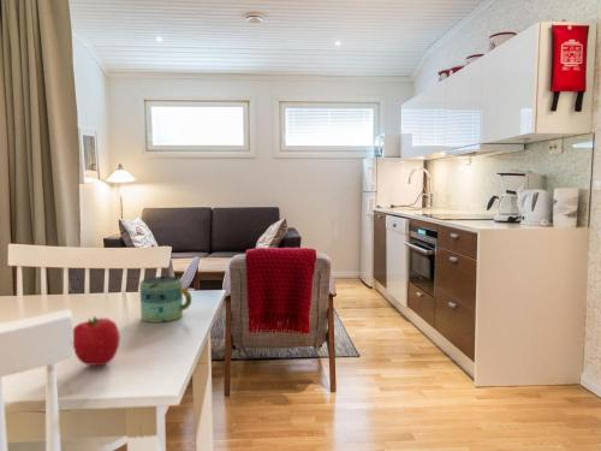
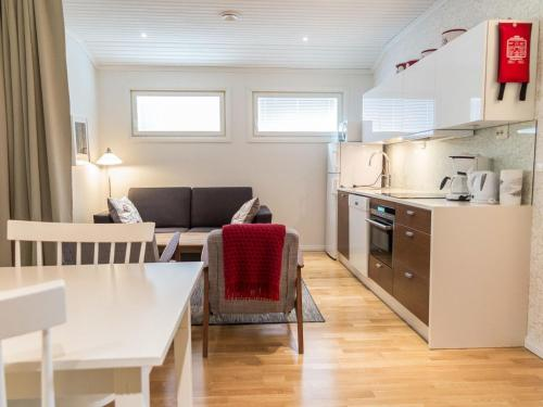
- fruit (95, 339)
- mug (167, 298)
